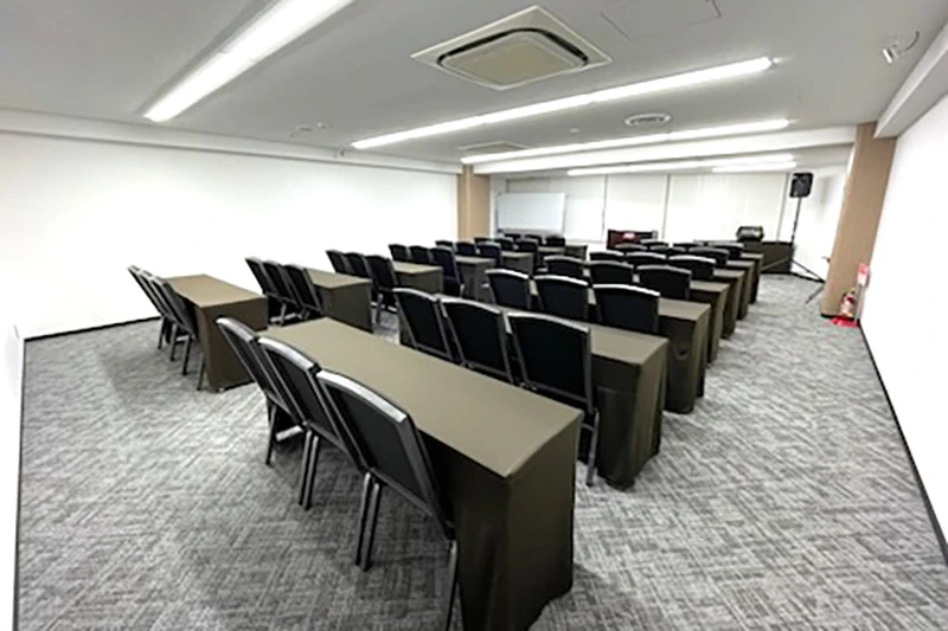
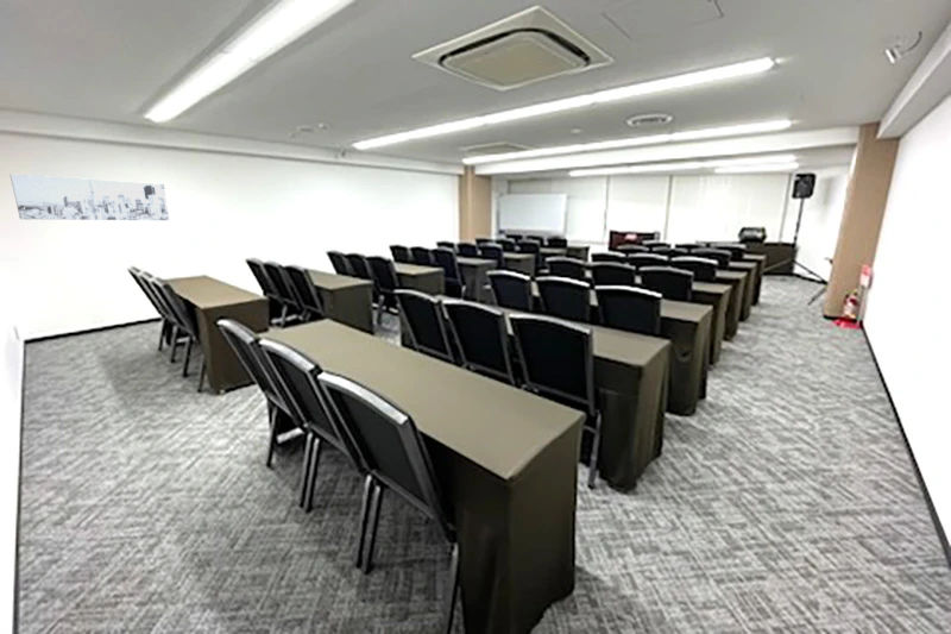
+ wall art (99, 200)
